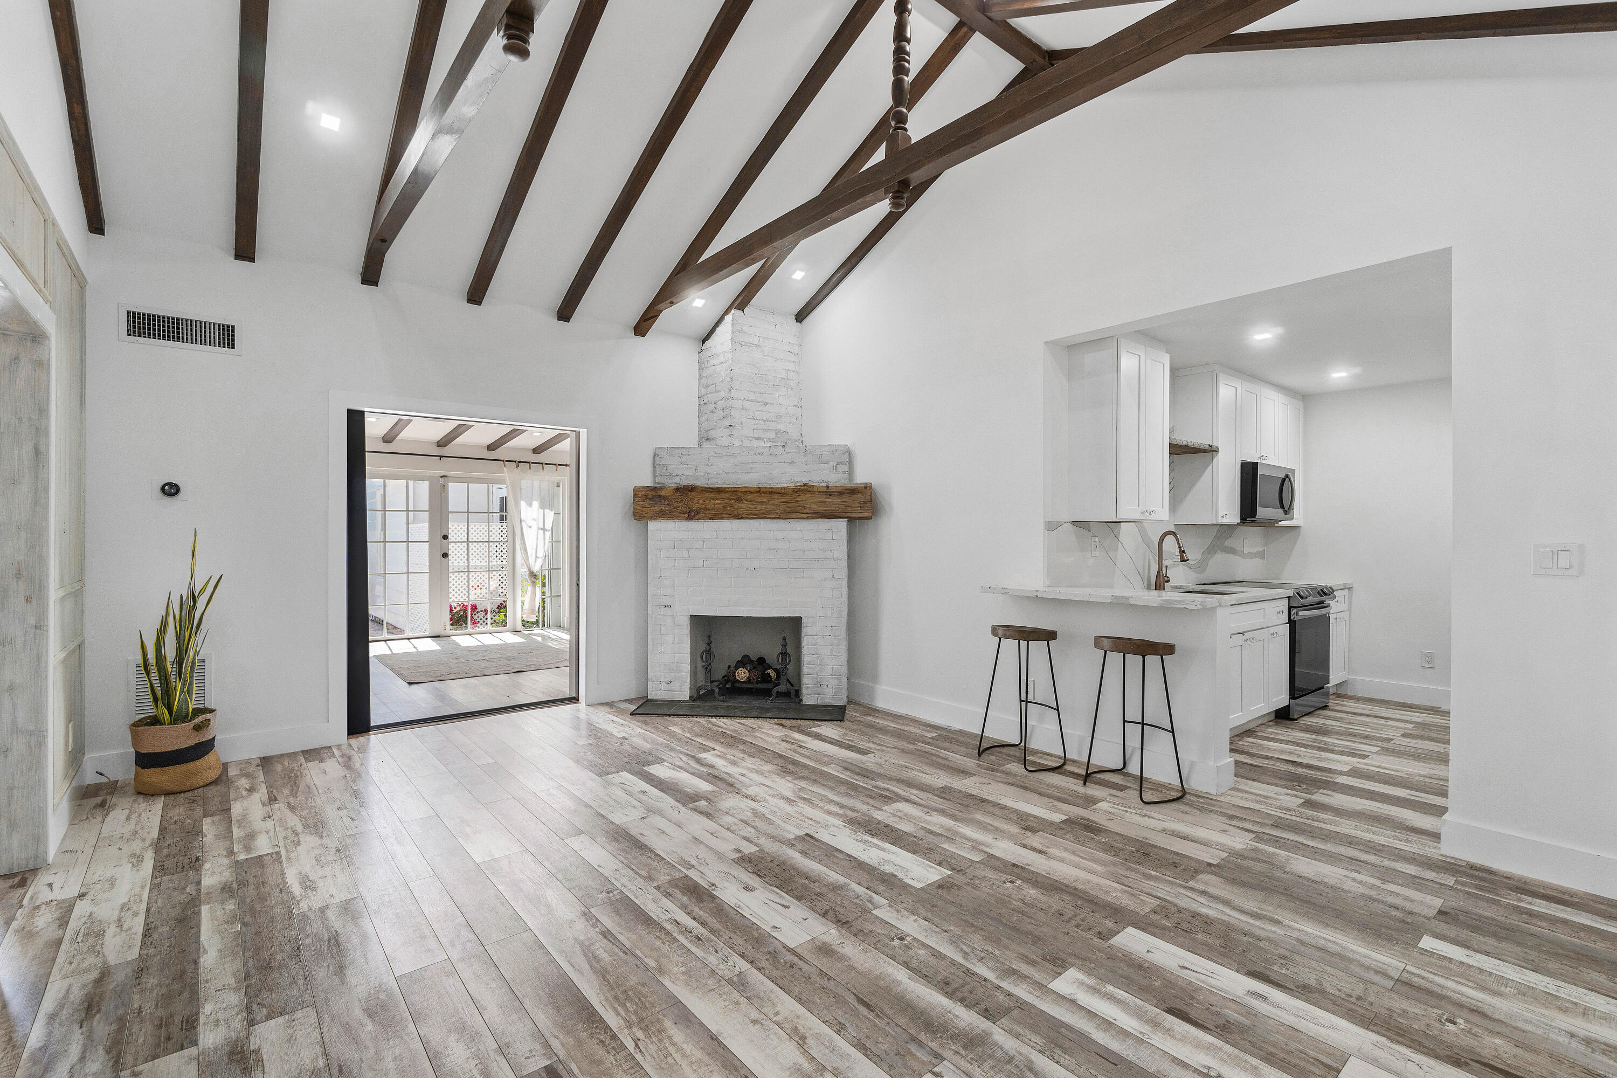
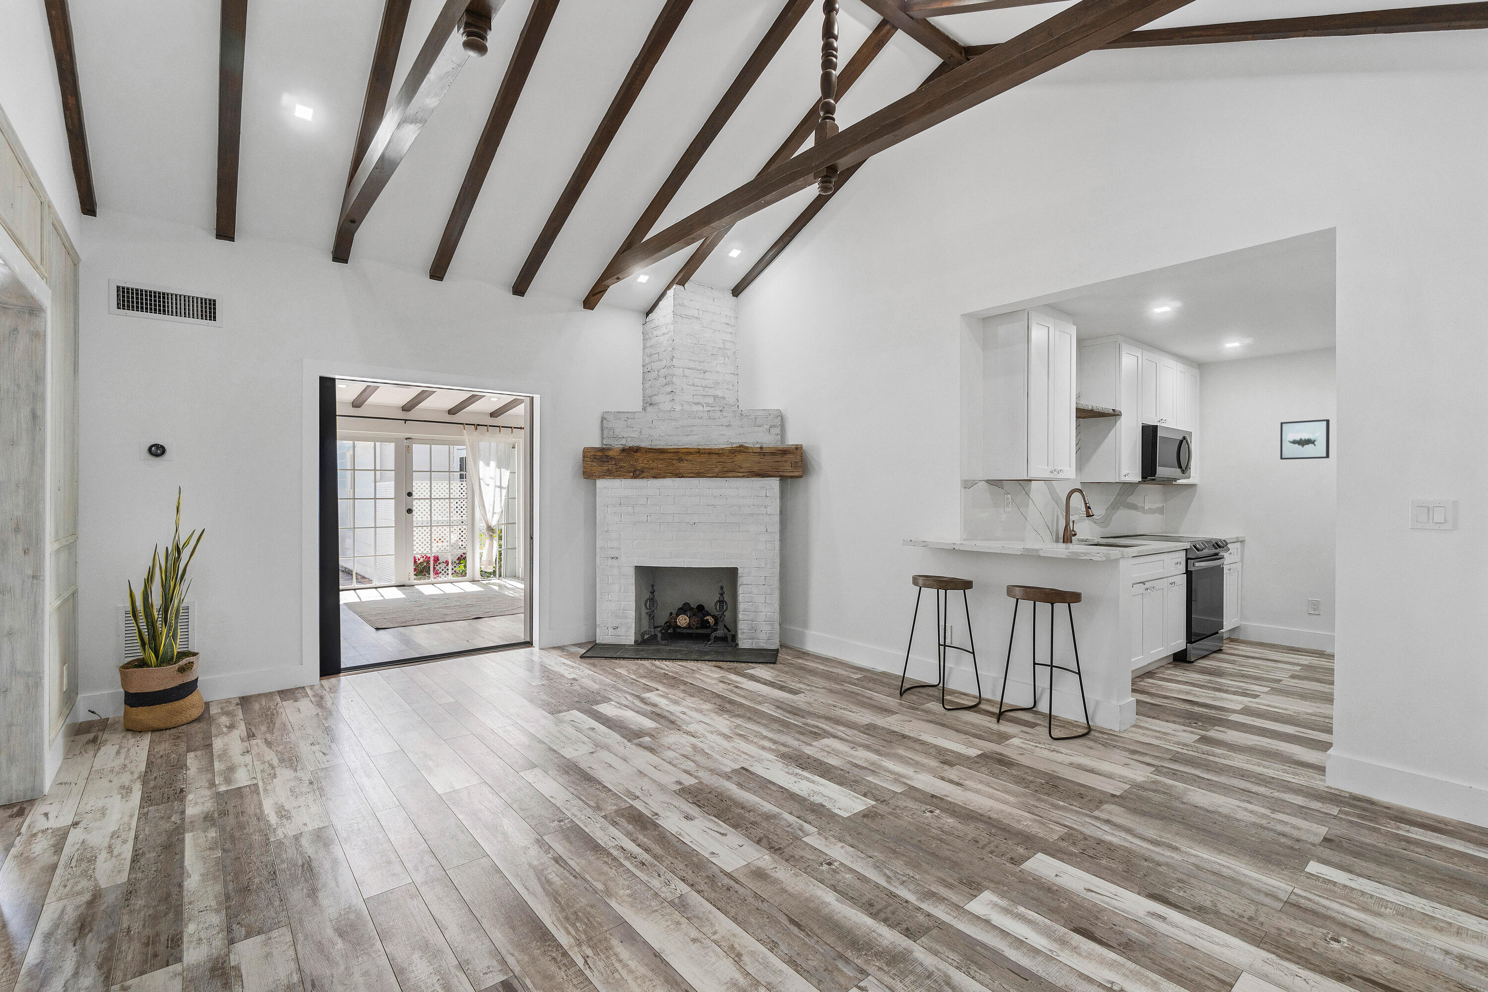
+ wall art (1304, 440)
